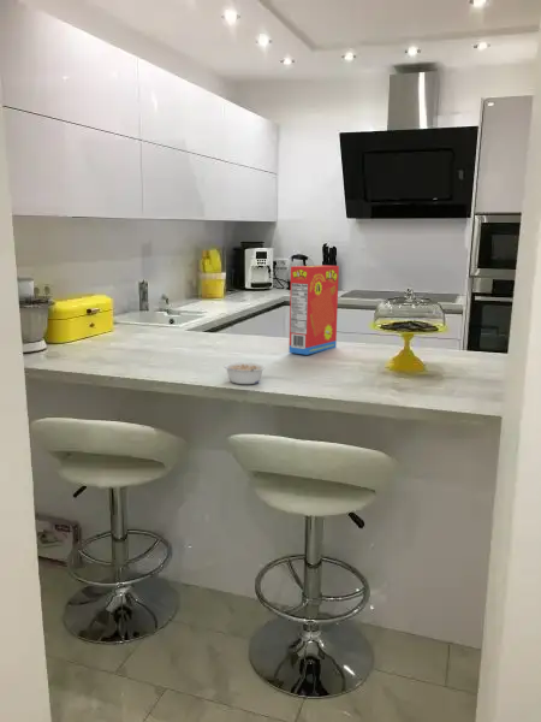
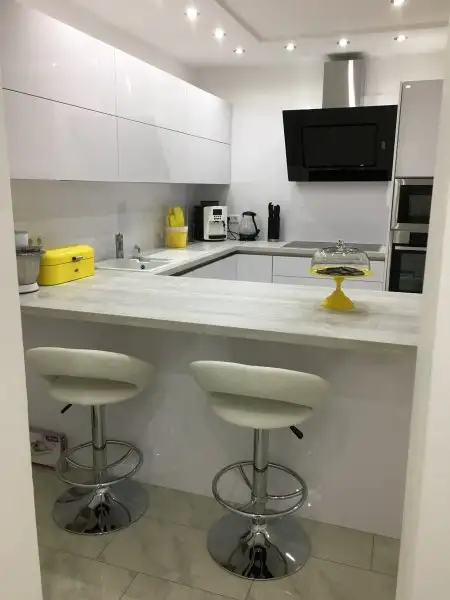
- cereal box (314, 308)
- legume (245, 372)
